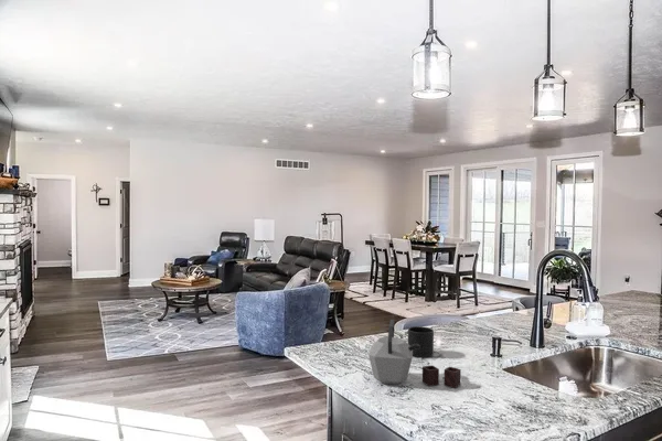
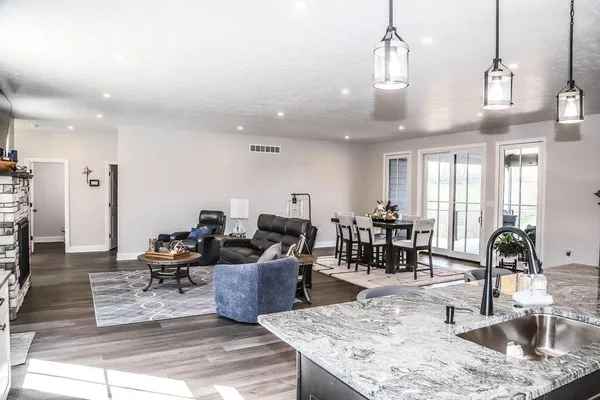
- mug (419, 341)
- kettle (412, 353)
